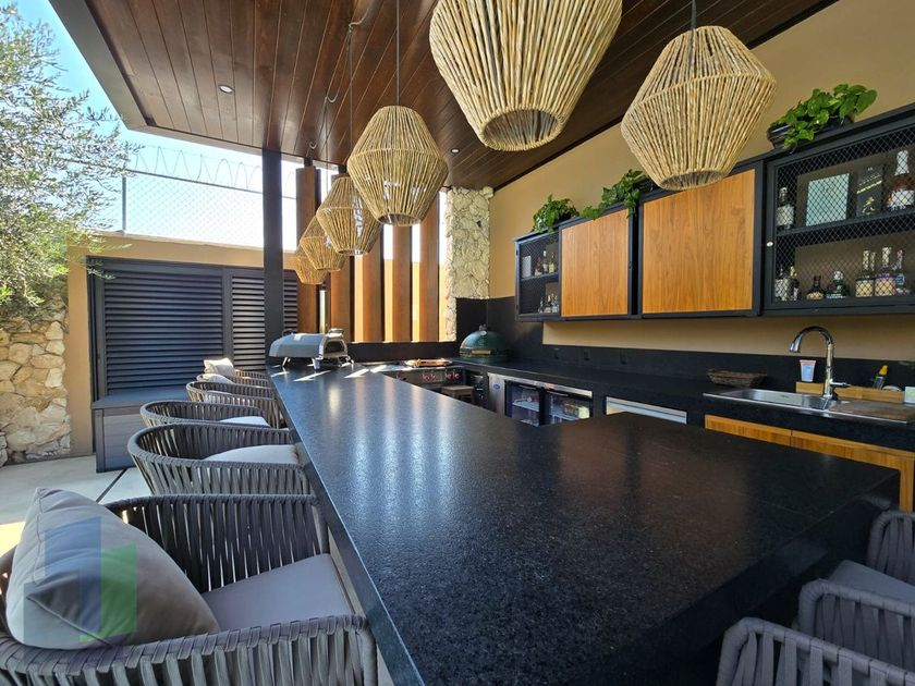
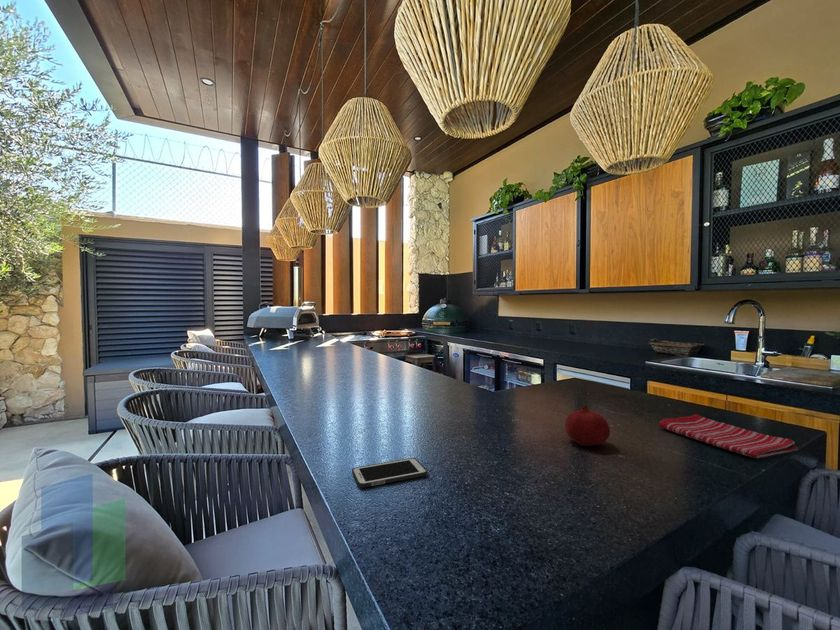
+ dish towel (721, 433)
+ fruit (586, 424)
+ cell phone (389, 472)
